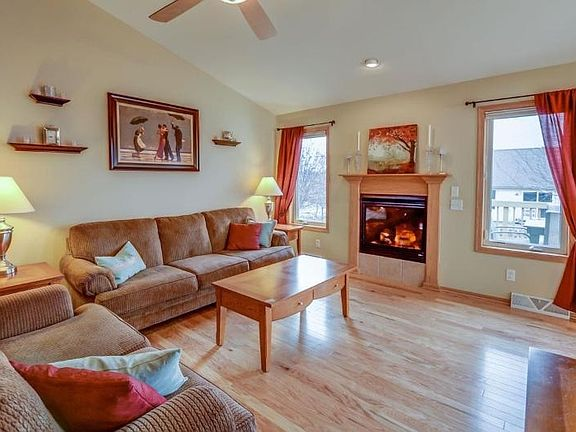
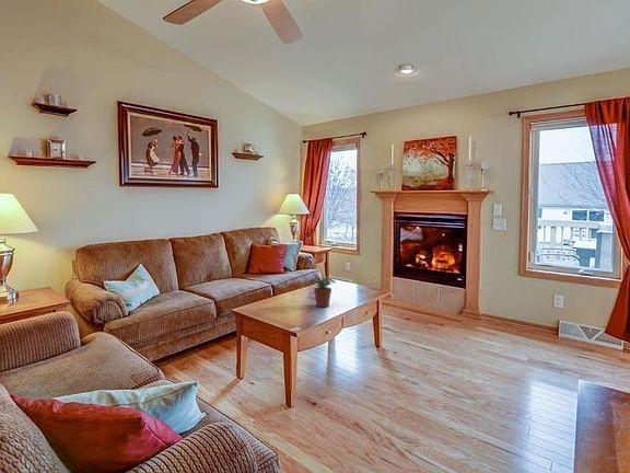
+ potted plant (322, 291)
